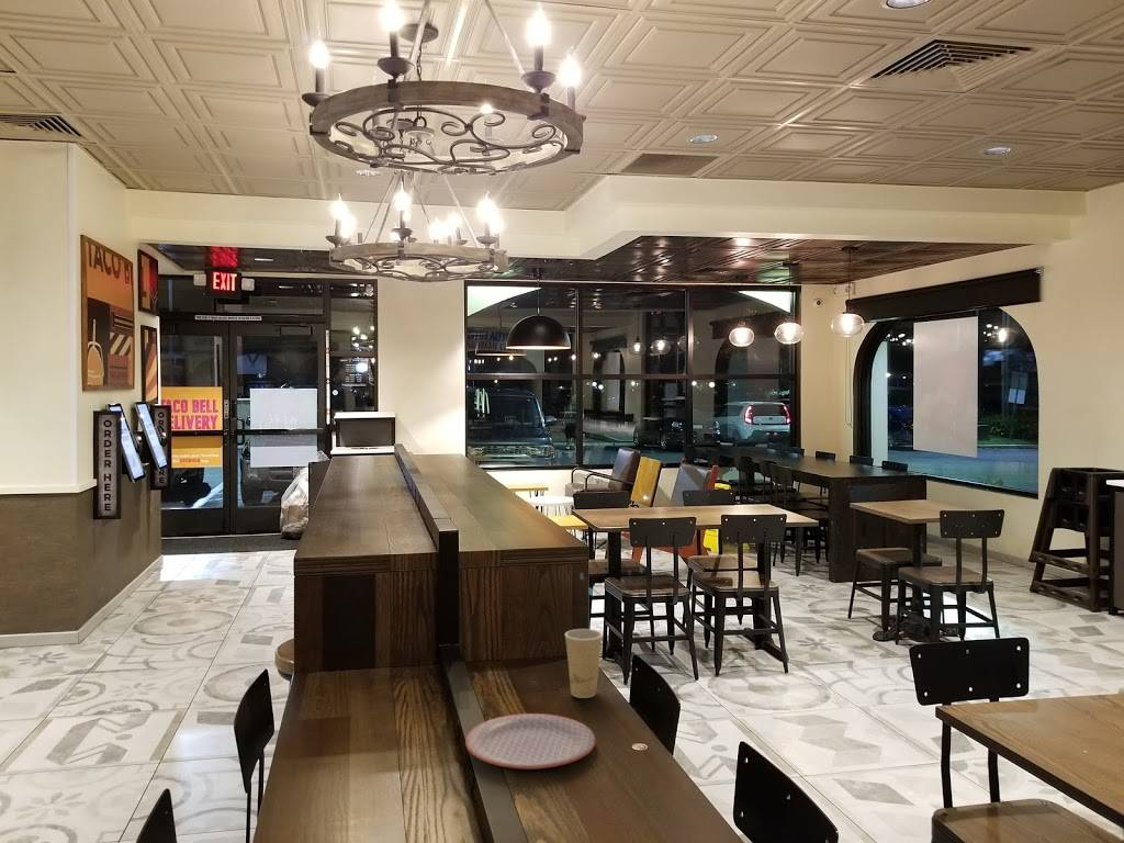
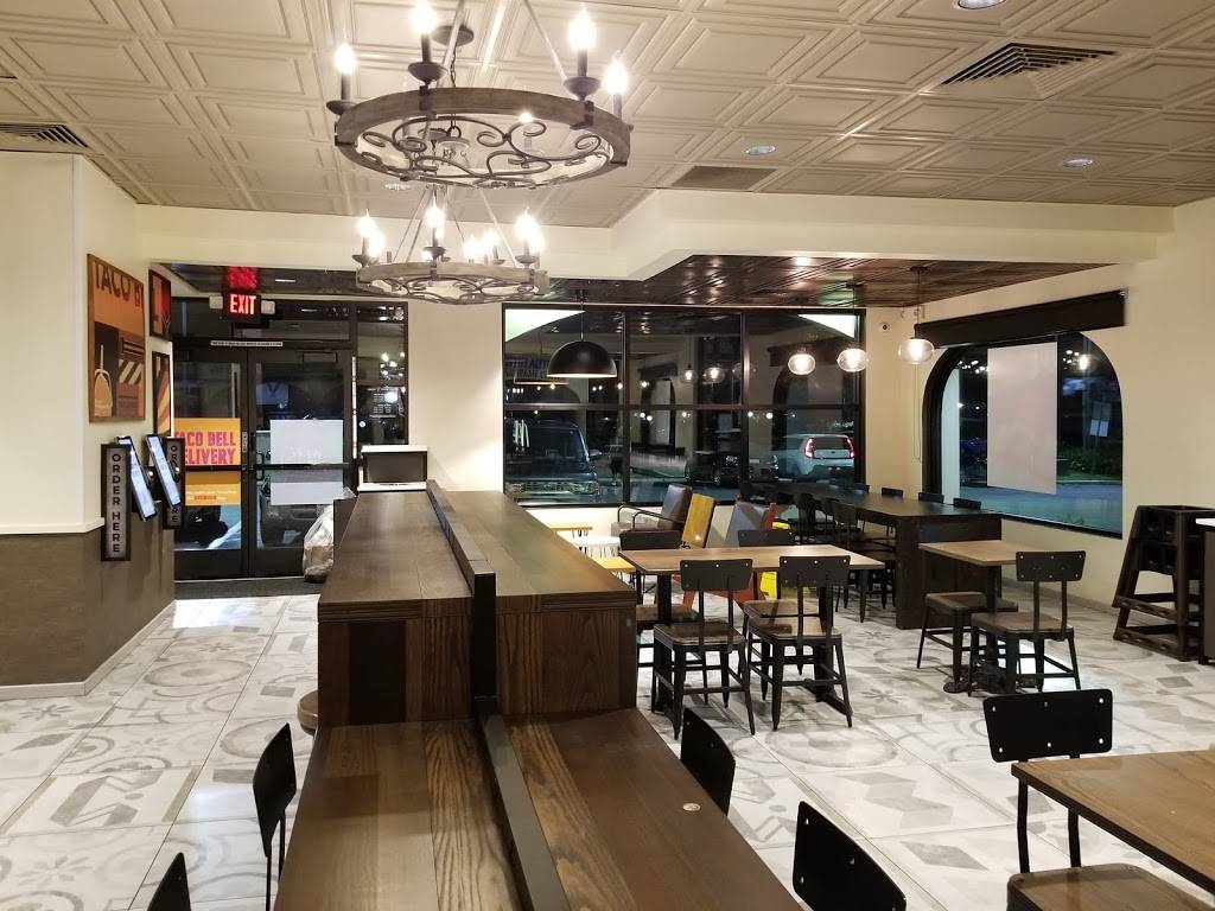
- paper cup (583, 663)
- plate (530, 743)
